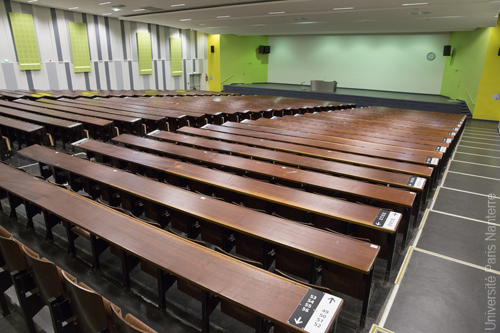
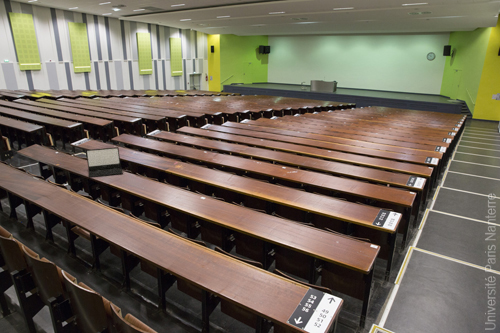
+ laptop computer (104, 162)
